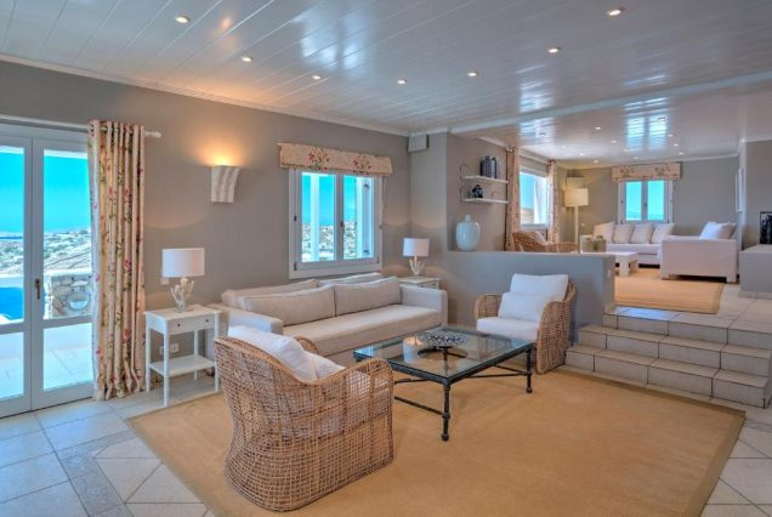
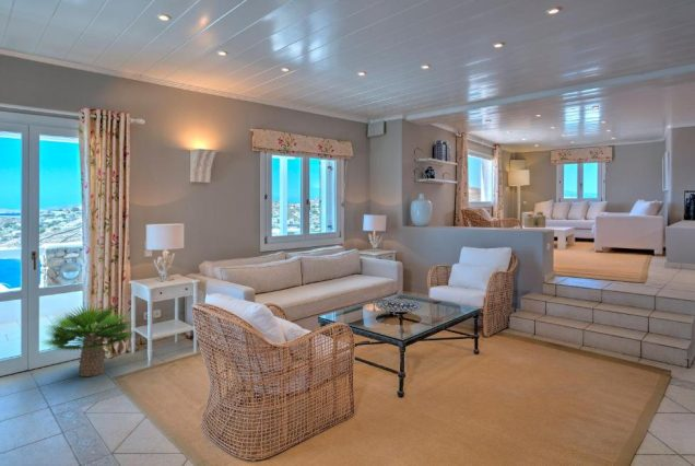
+ potted plant (91, 337)
